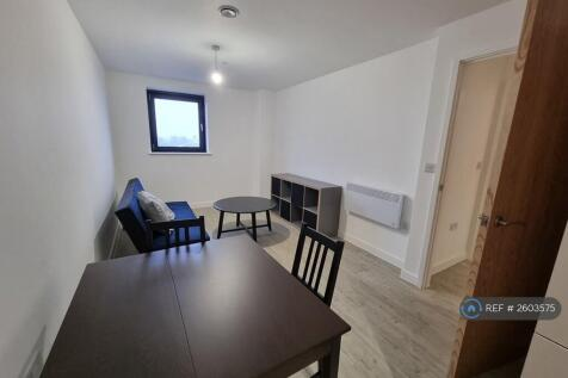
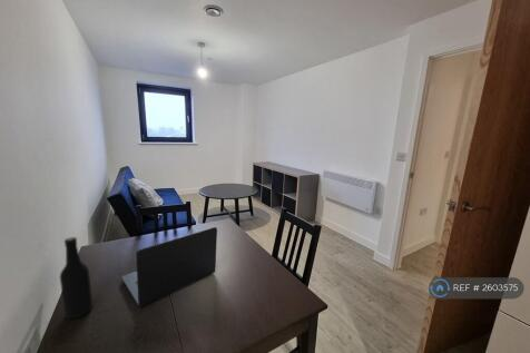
+ laptop (169, 253)
+ bottle (75, 276)
